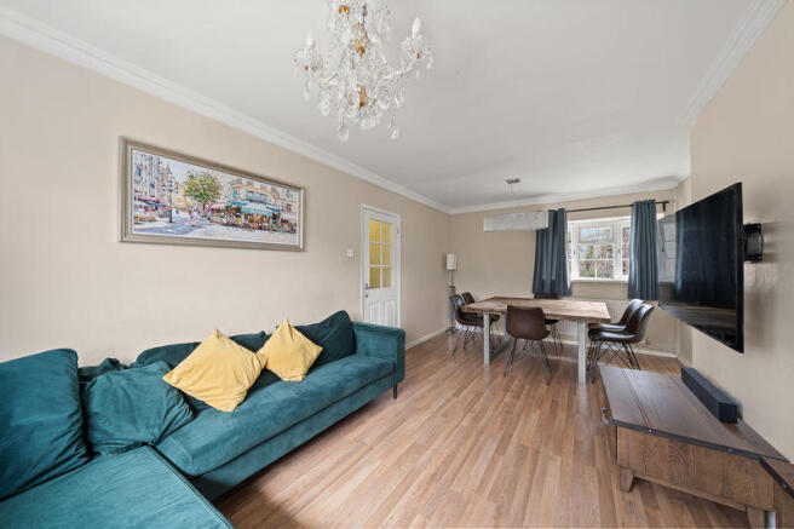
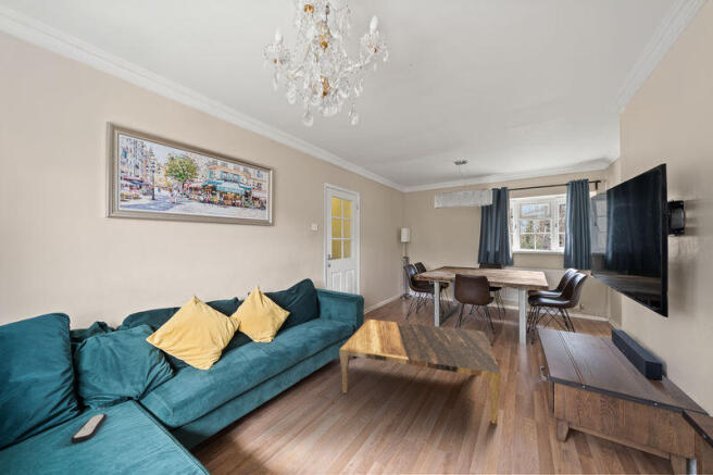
+ coffee table (417, 359)
+ remote control (90, 426)
